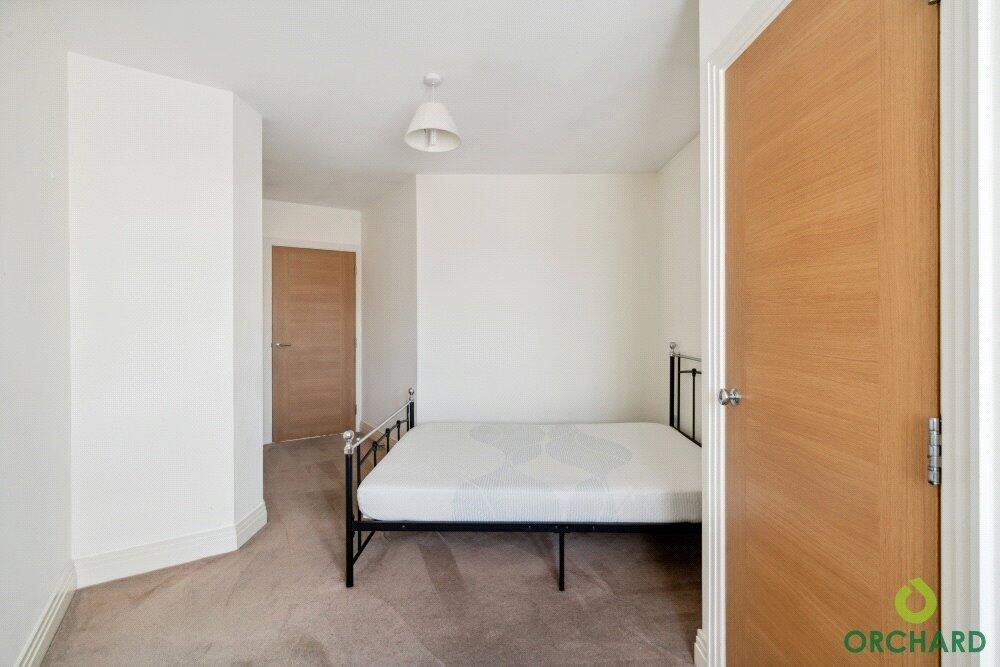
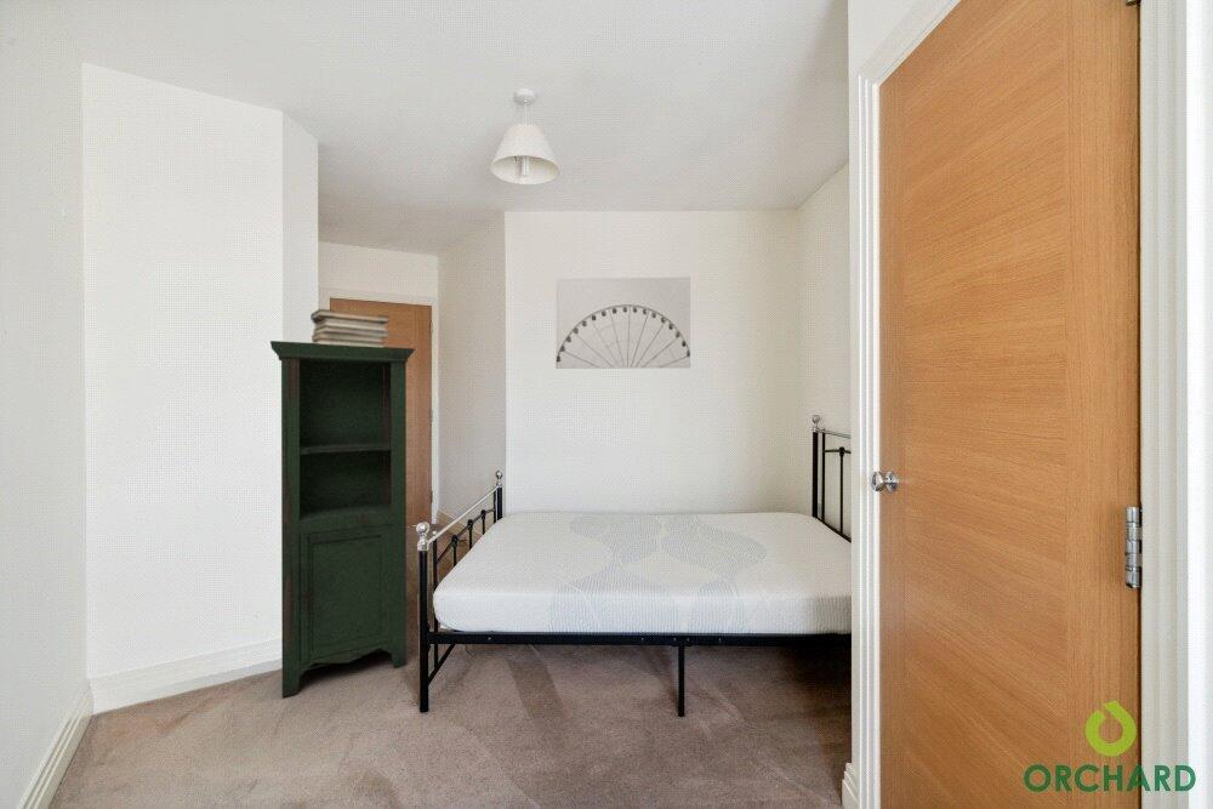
+ cabinet (344, 508)
+ book stack (351, 330)
+ wall art (622, 323)
